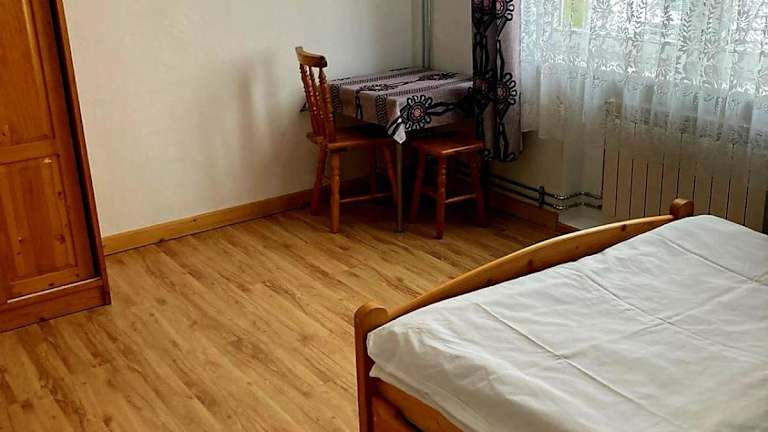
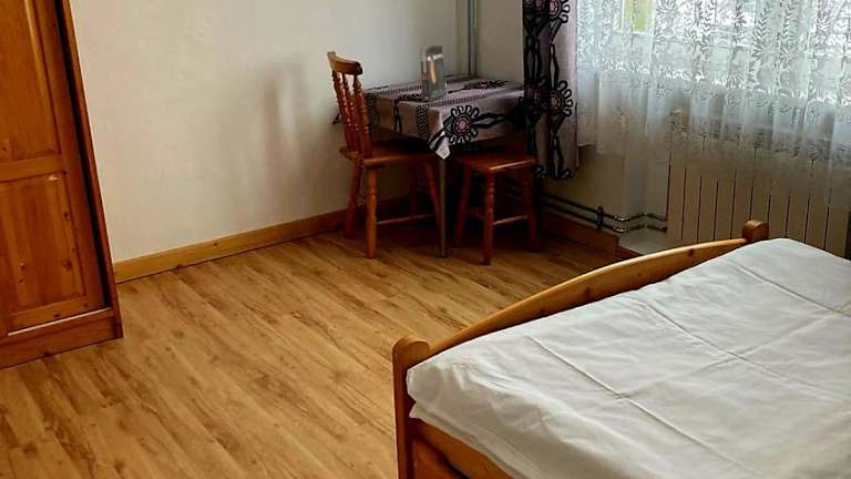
+ book (430, 72)
